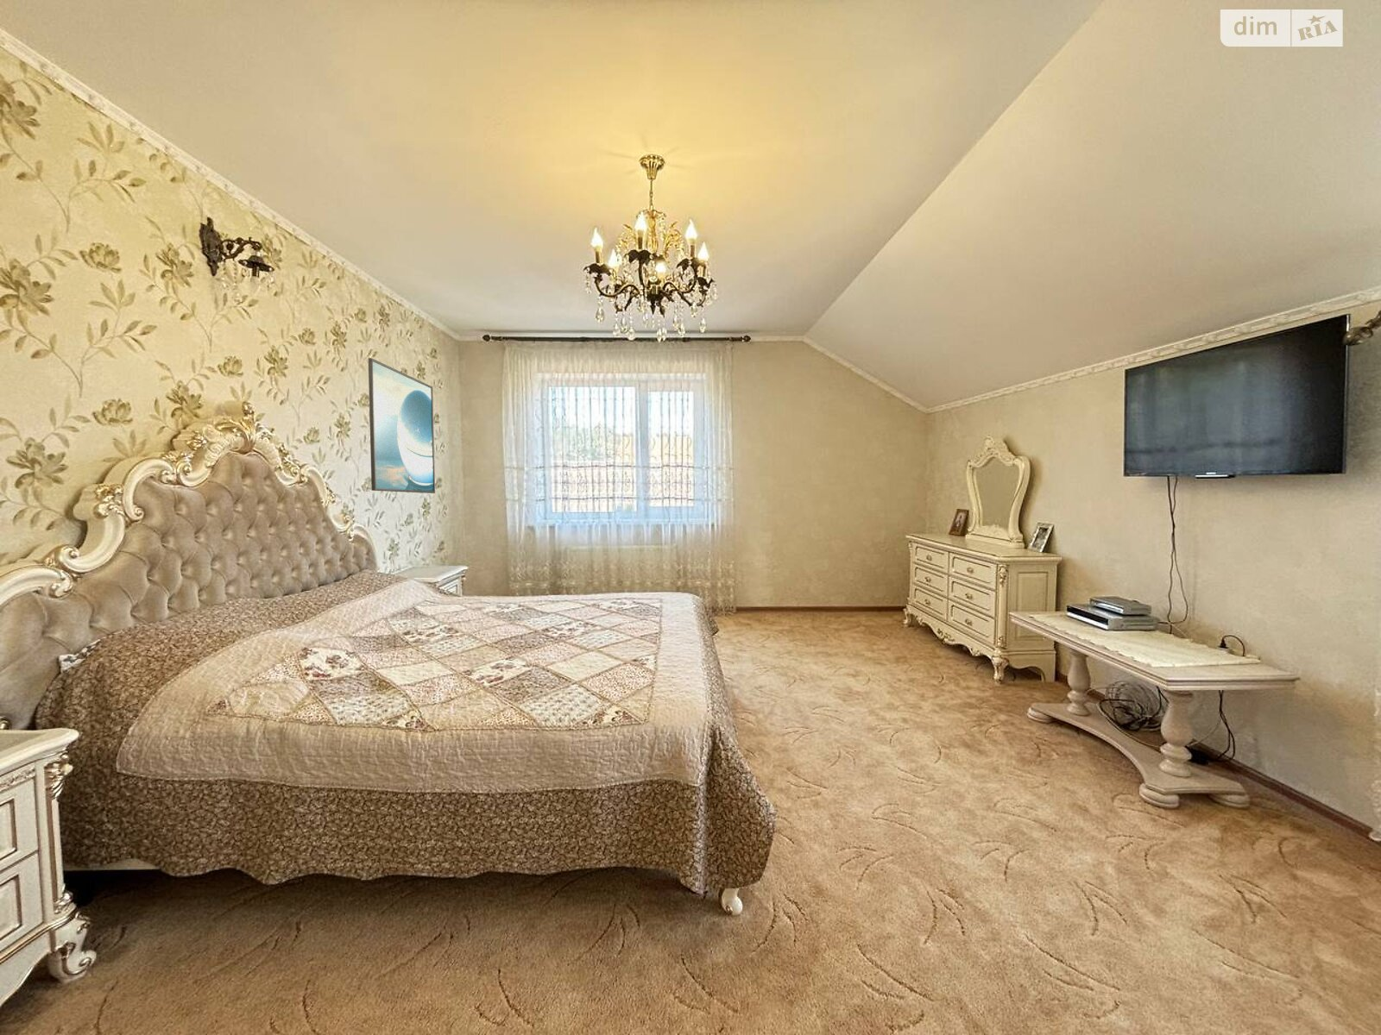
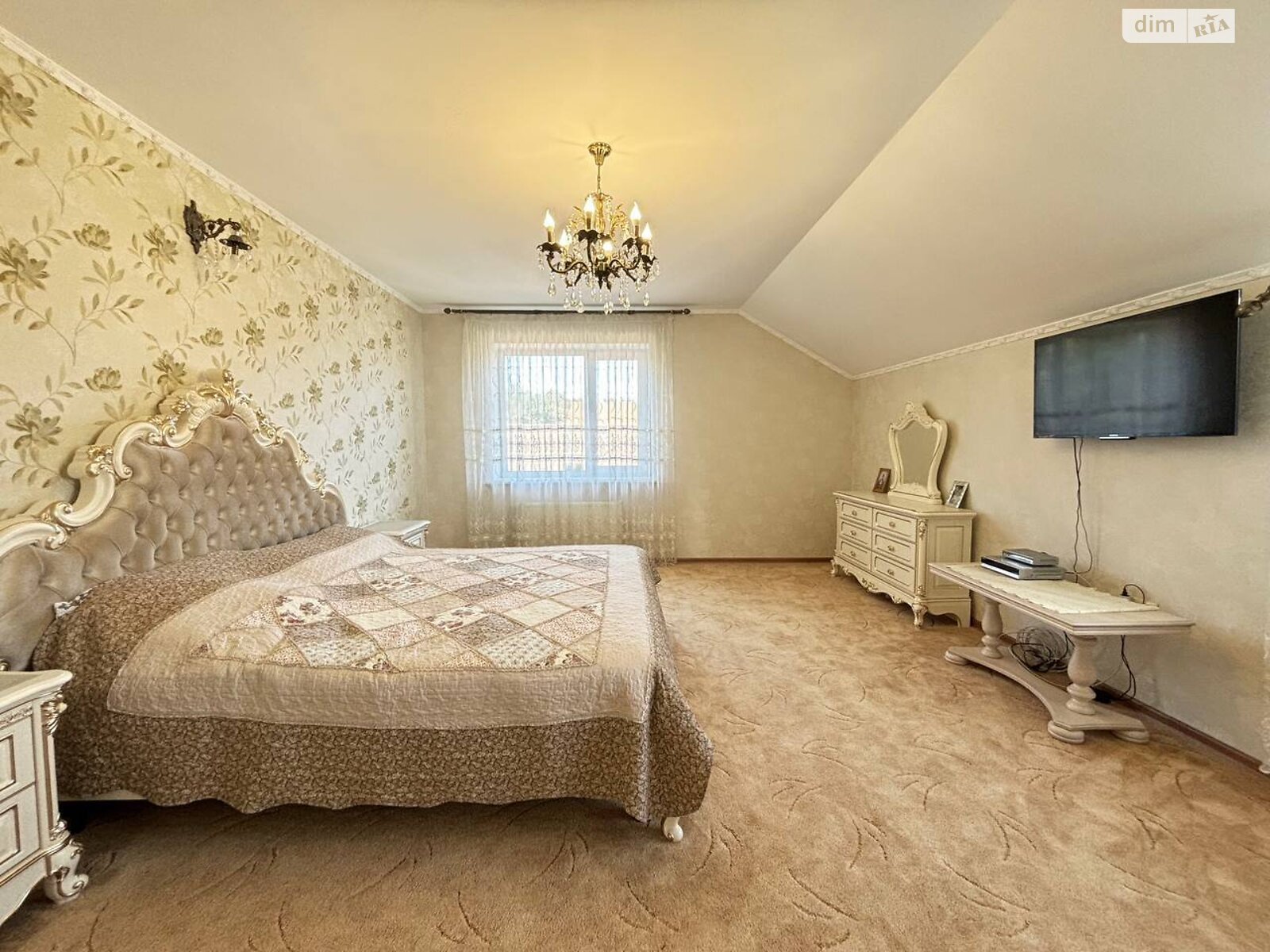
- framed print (405, 433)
